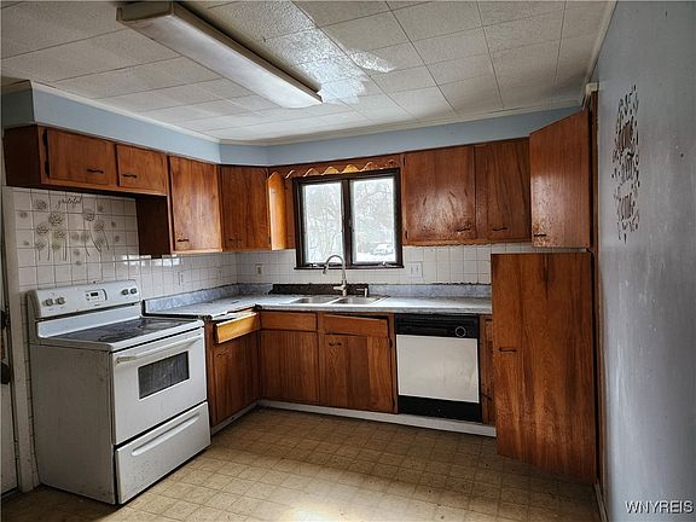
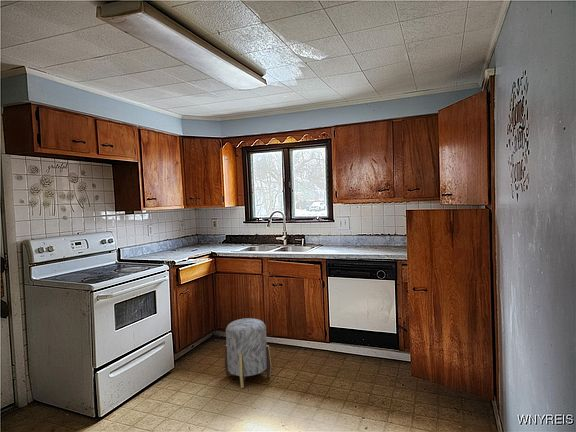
+ stool (247, 348)
